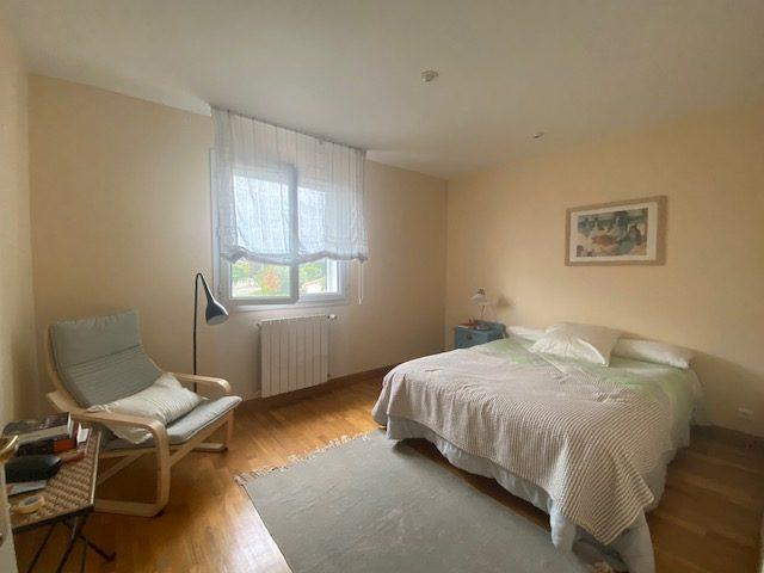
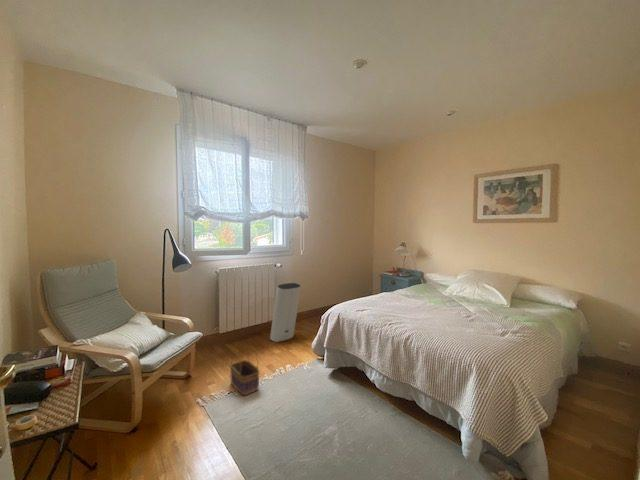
+ basket (244, 368)
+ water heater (285, 311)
